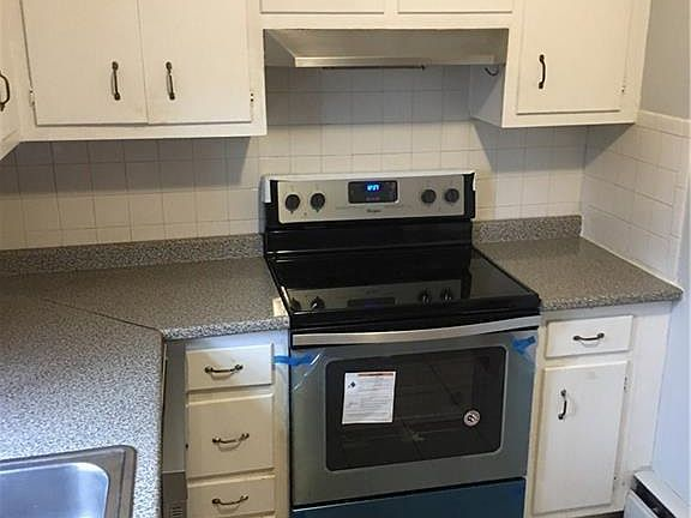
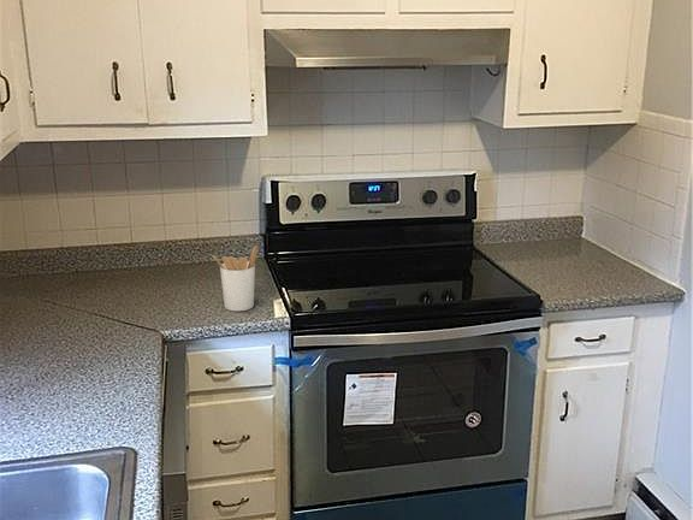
+ utensil holder (237, 278)
